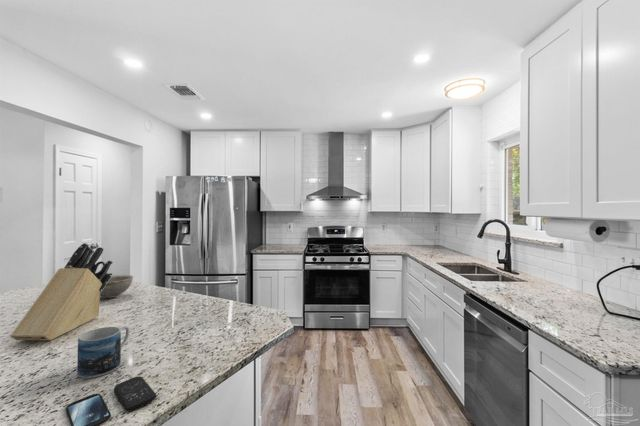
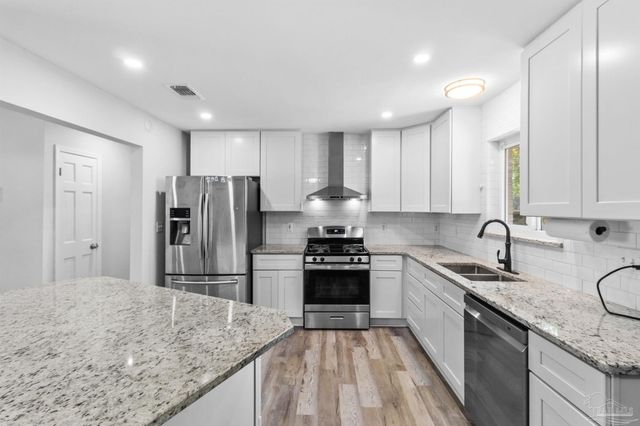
- bowl (110, 287)
- smartphone (118, 398)
- mug (107, 347)
- knife block (70, 285)
